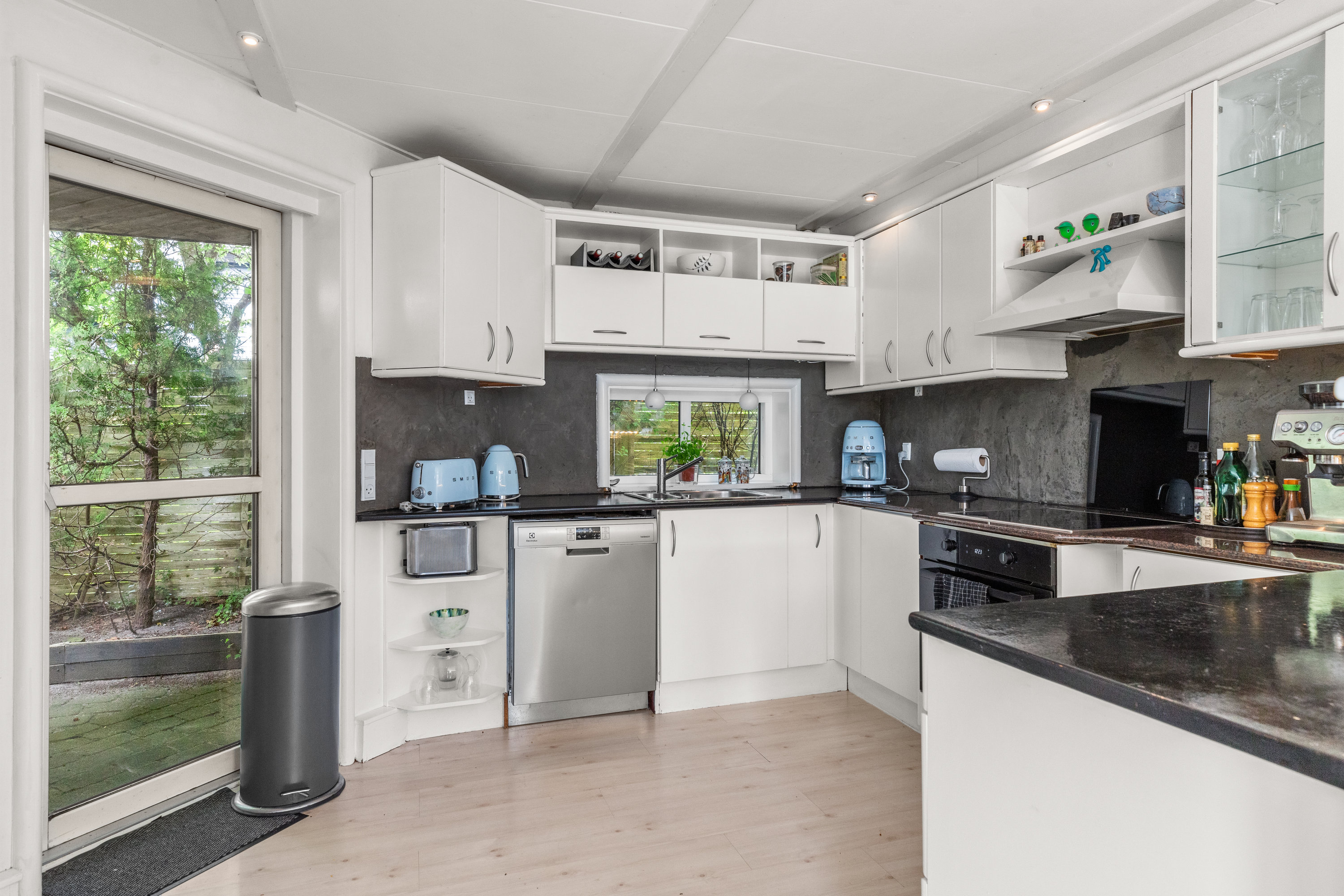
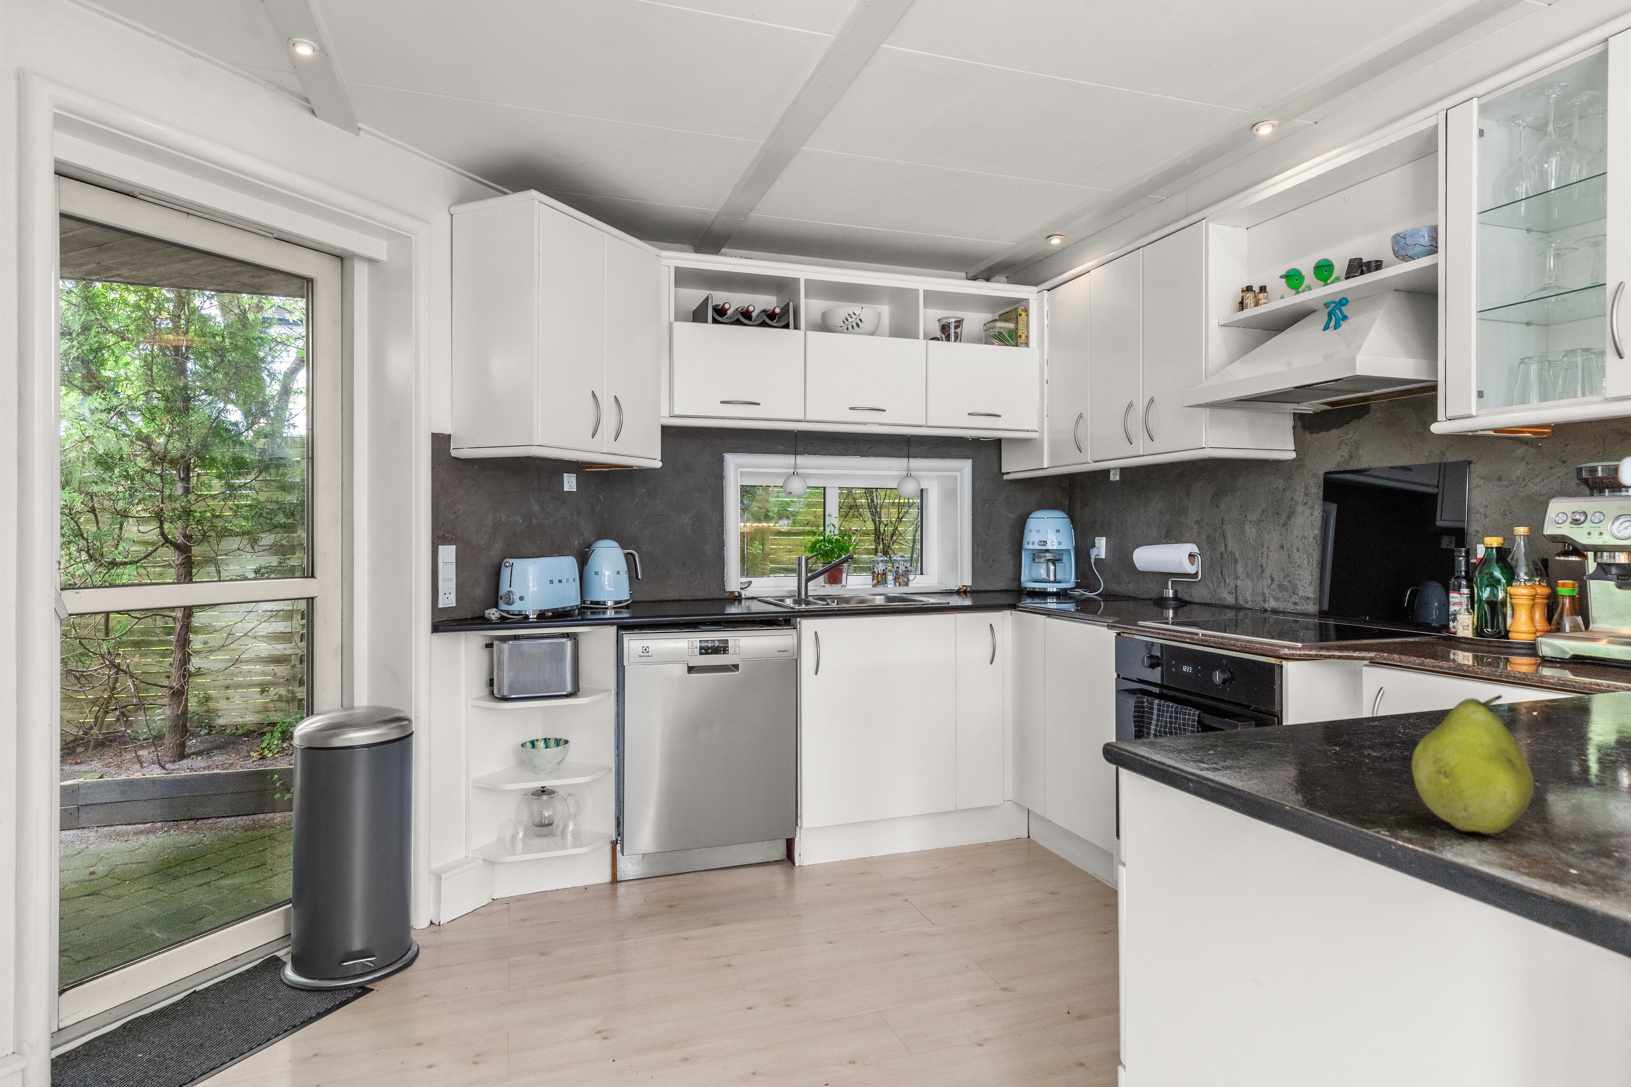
+ fruit (1471, 762)
